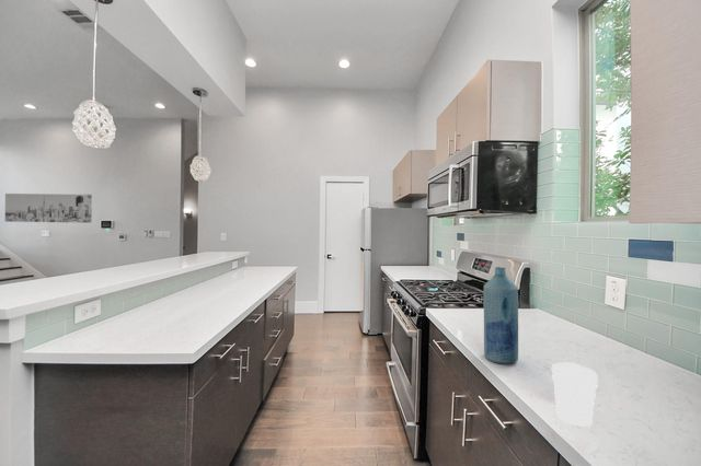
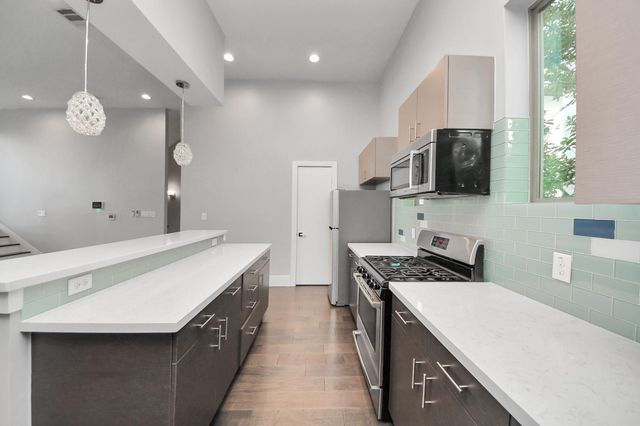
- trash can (573, 391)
- bottle (501, 313)
- wall art (48, 208)
